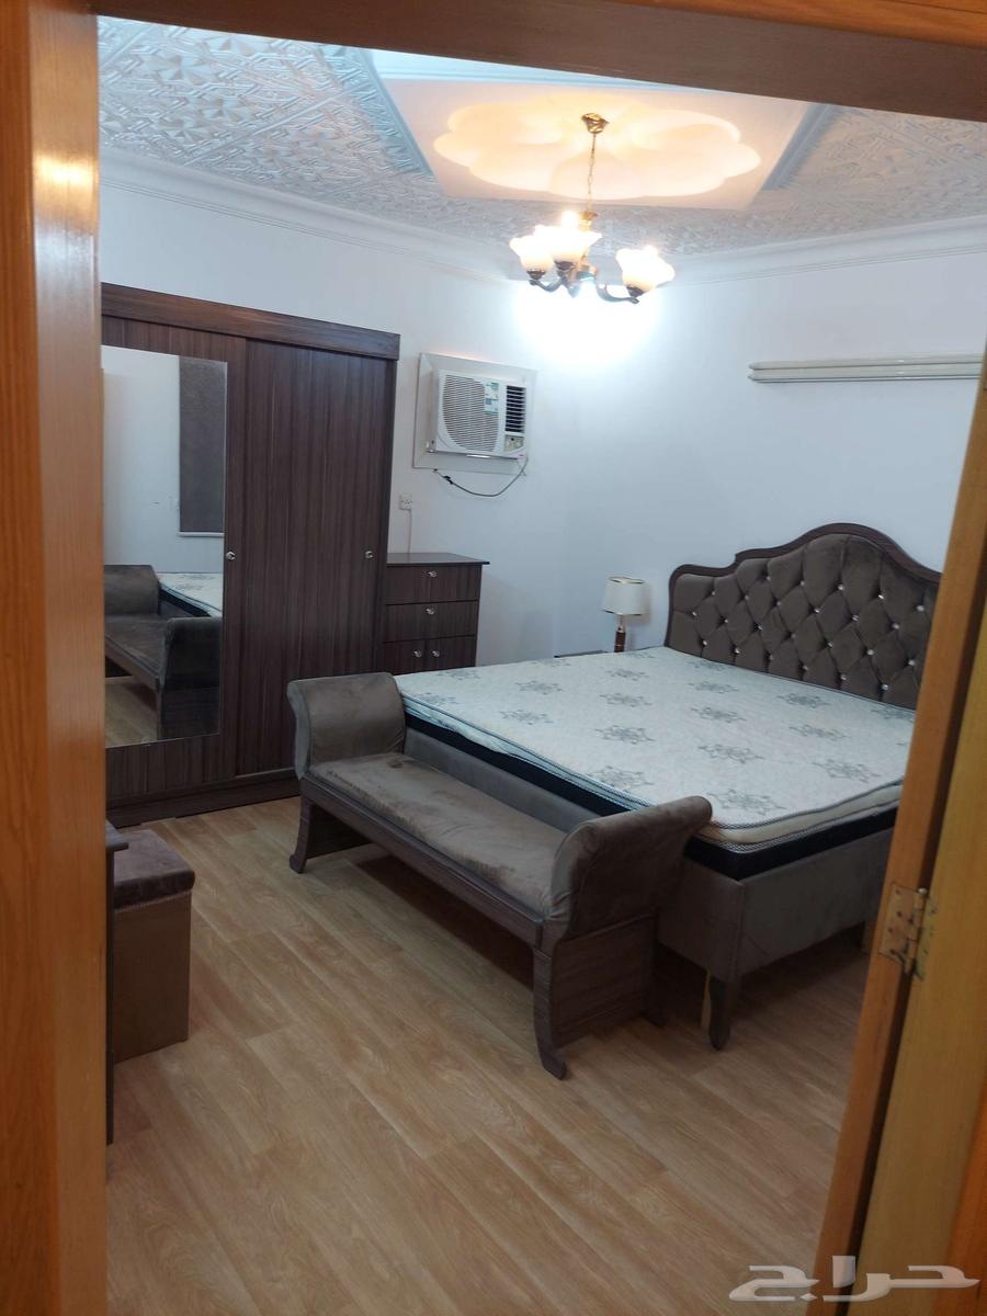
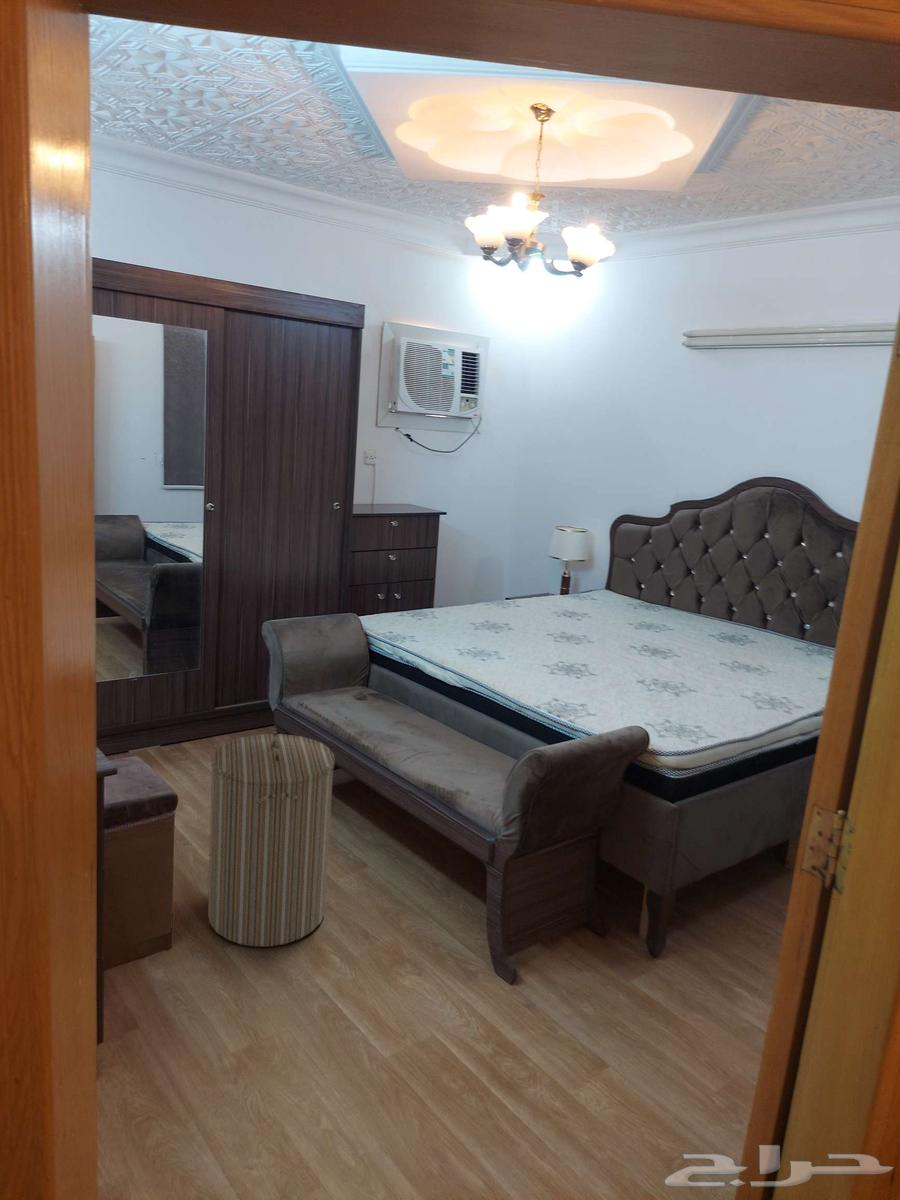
+ laundry hamper (271, 823)
